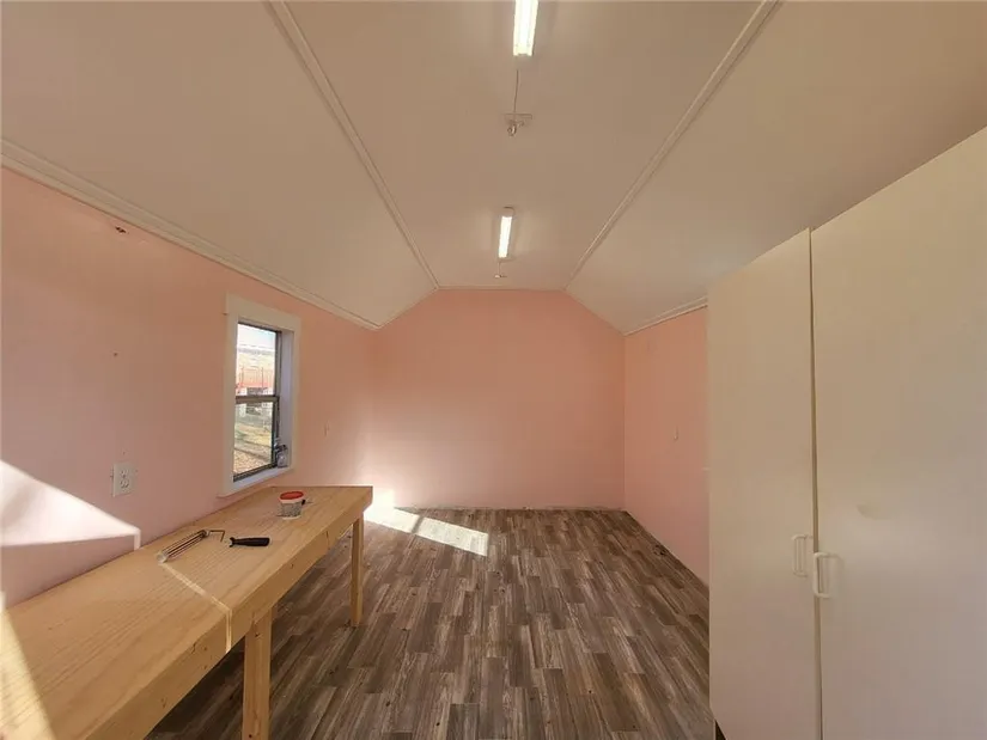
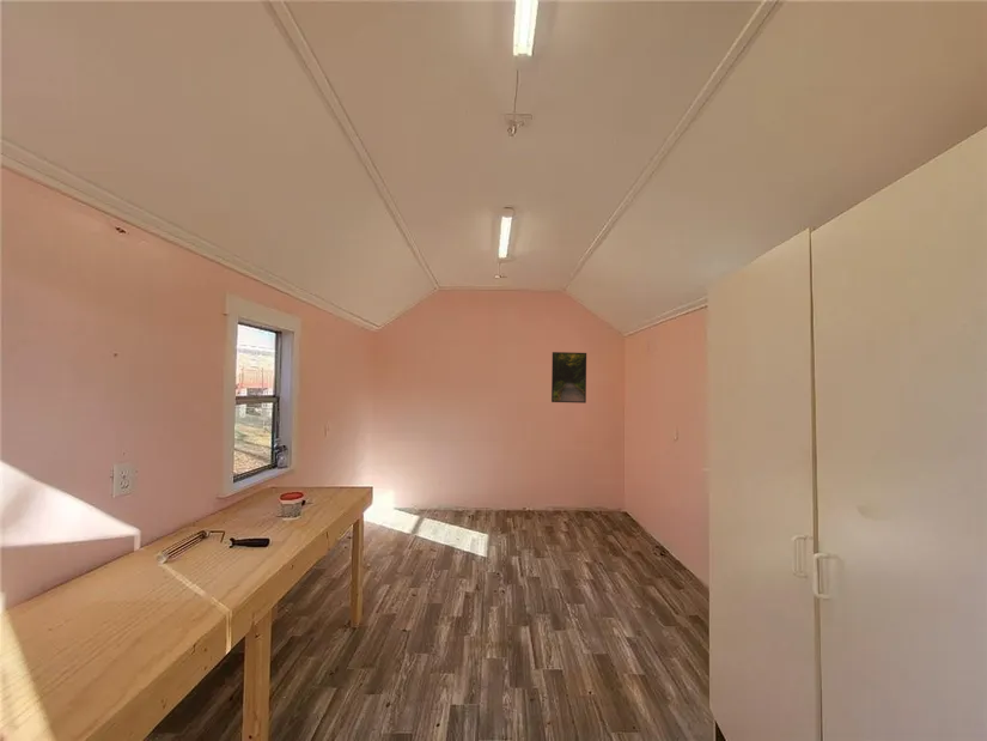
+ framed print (568, 377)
